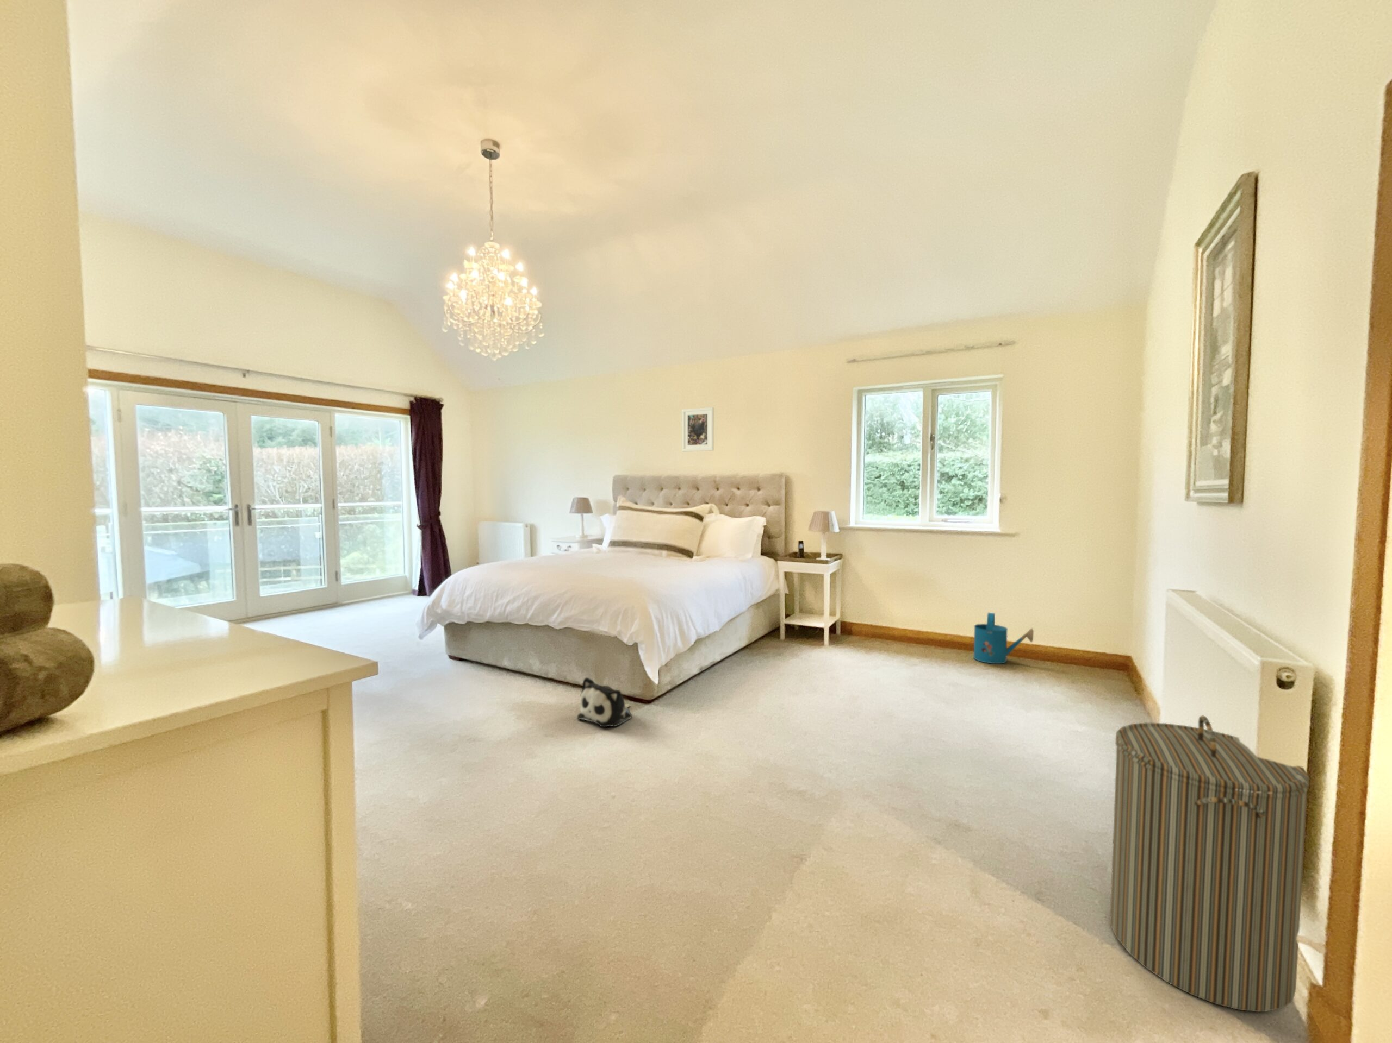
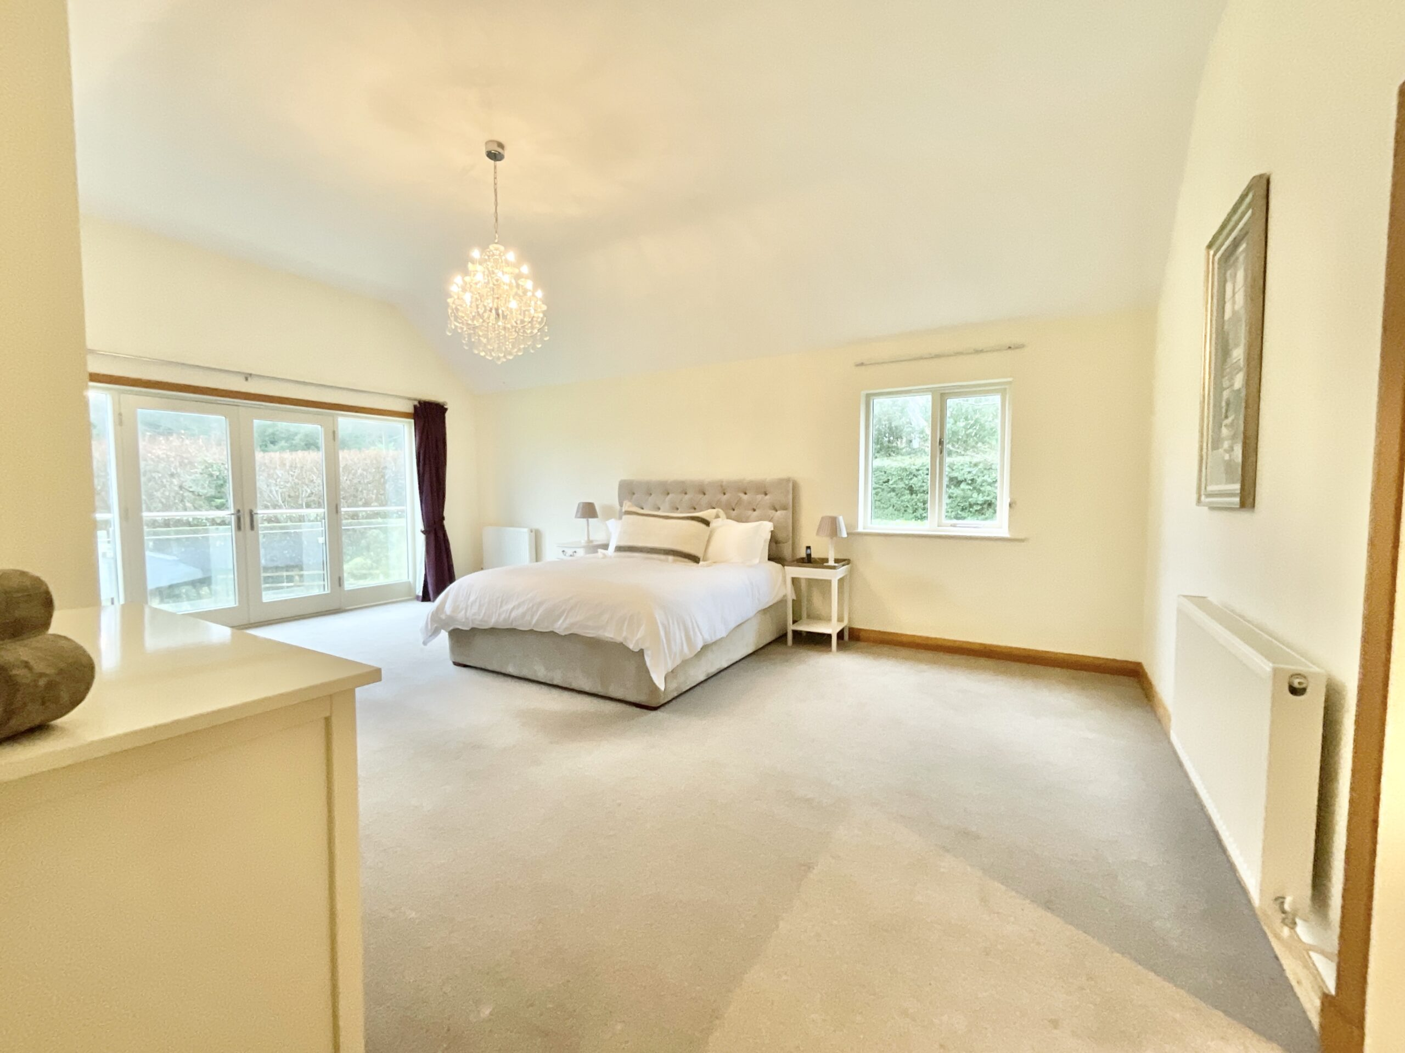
- plush toy (609, 696)
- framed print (697, 429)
- watering can (1003, 638)
- laundry hamper (1200, 836)
